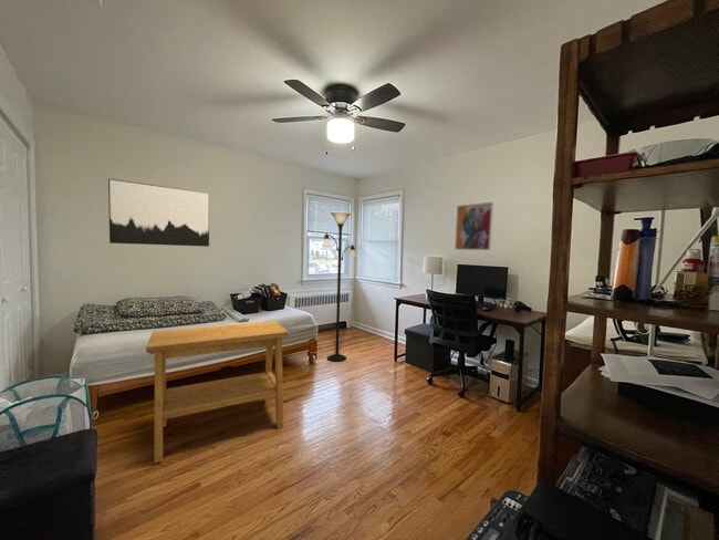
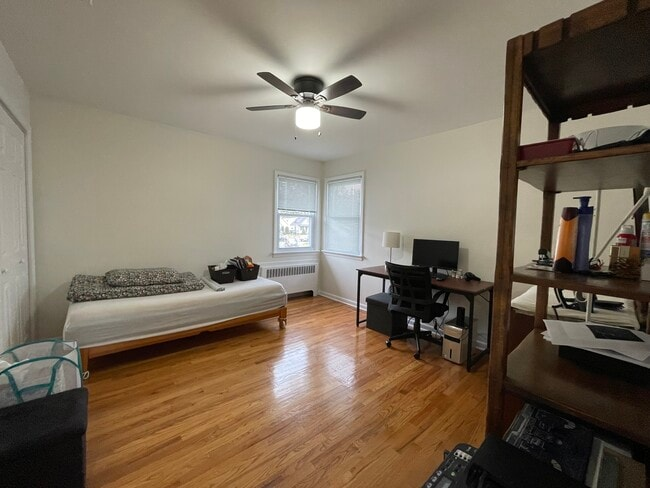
- wall art (472, 227)
- side table (221, 380)
- wall art (163, 216)
- floor lamp (338, 287)
